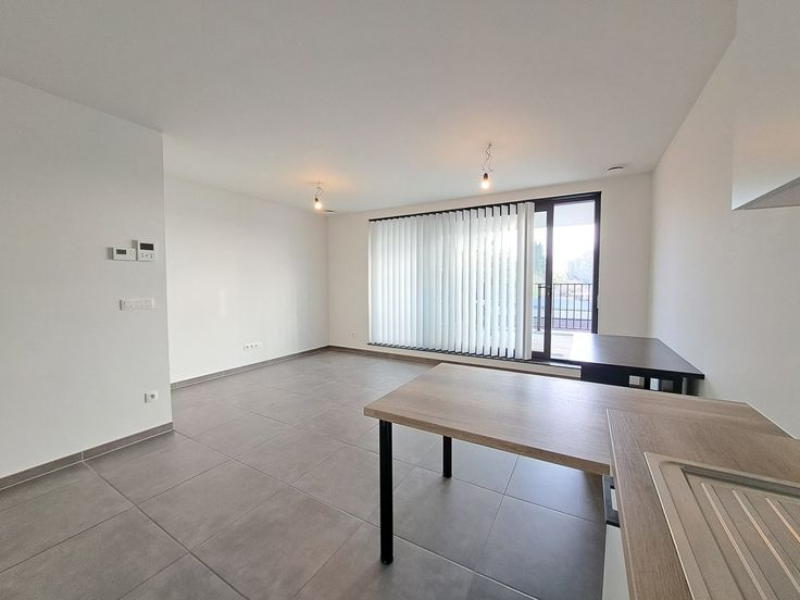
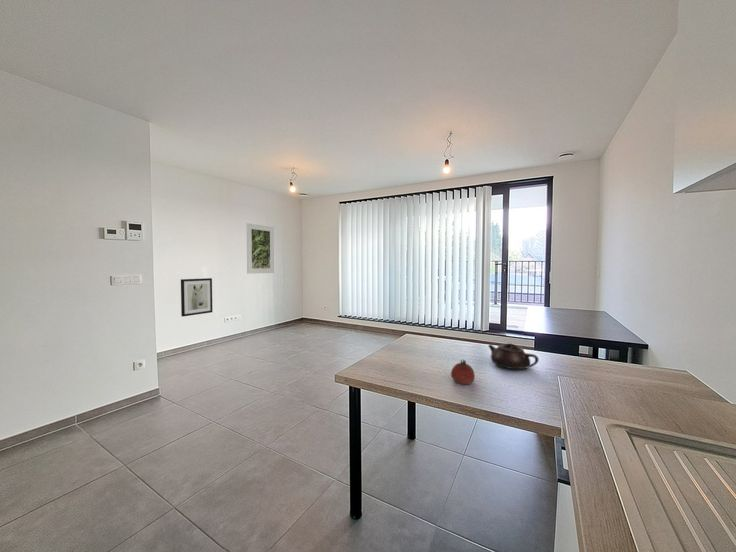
+ fruit (462, 370)
+ wall art (197, 296)
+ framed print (261, 249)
+ teapot (510, 354)
